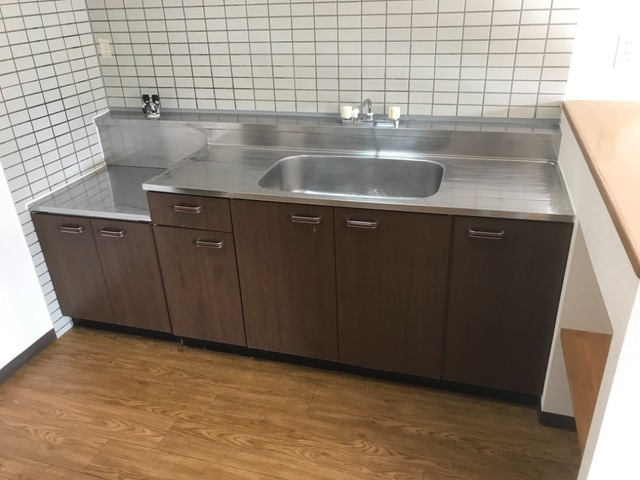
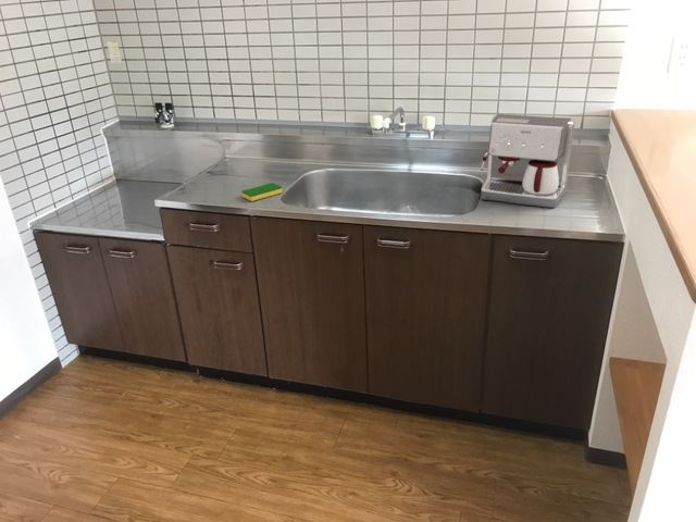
+ coffee maker (525, 158)
+ dish sponge (262, 191)
